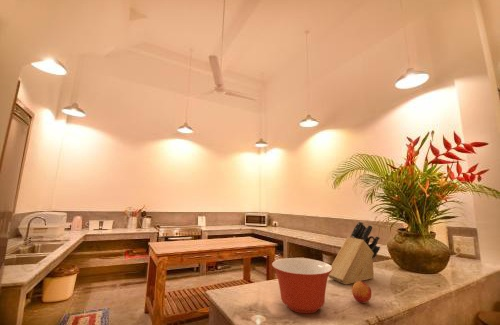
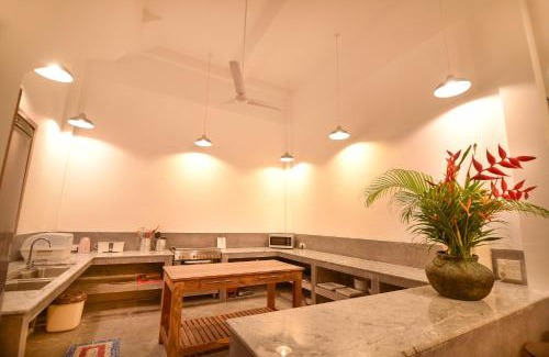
- fruit (361, 291)
- knife block (354, 249)
- mixing bowl (301, 285)
